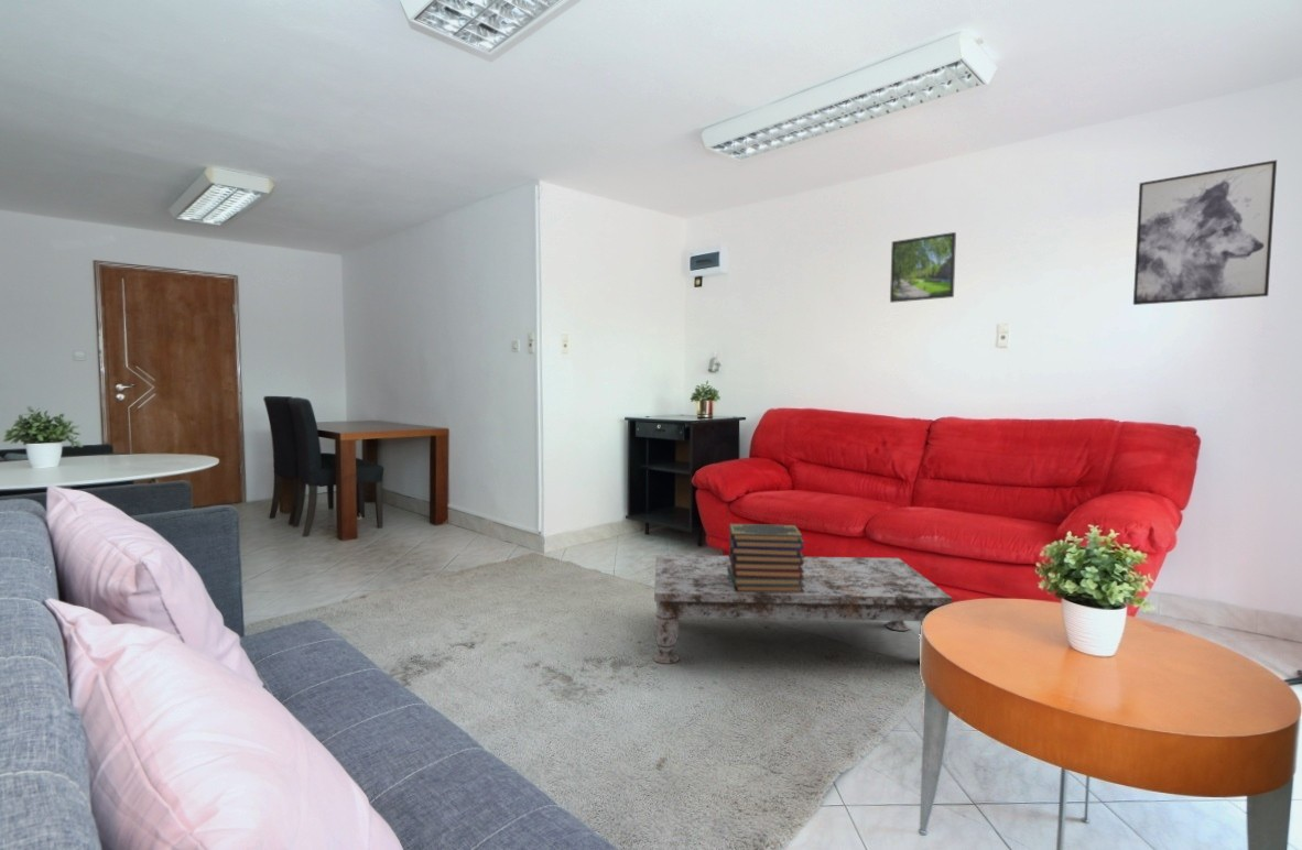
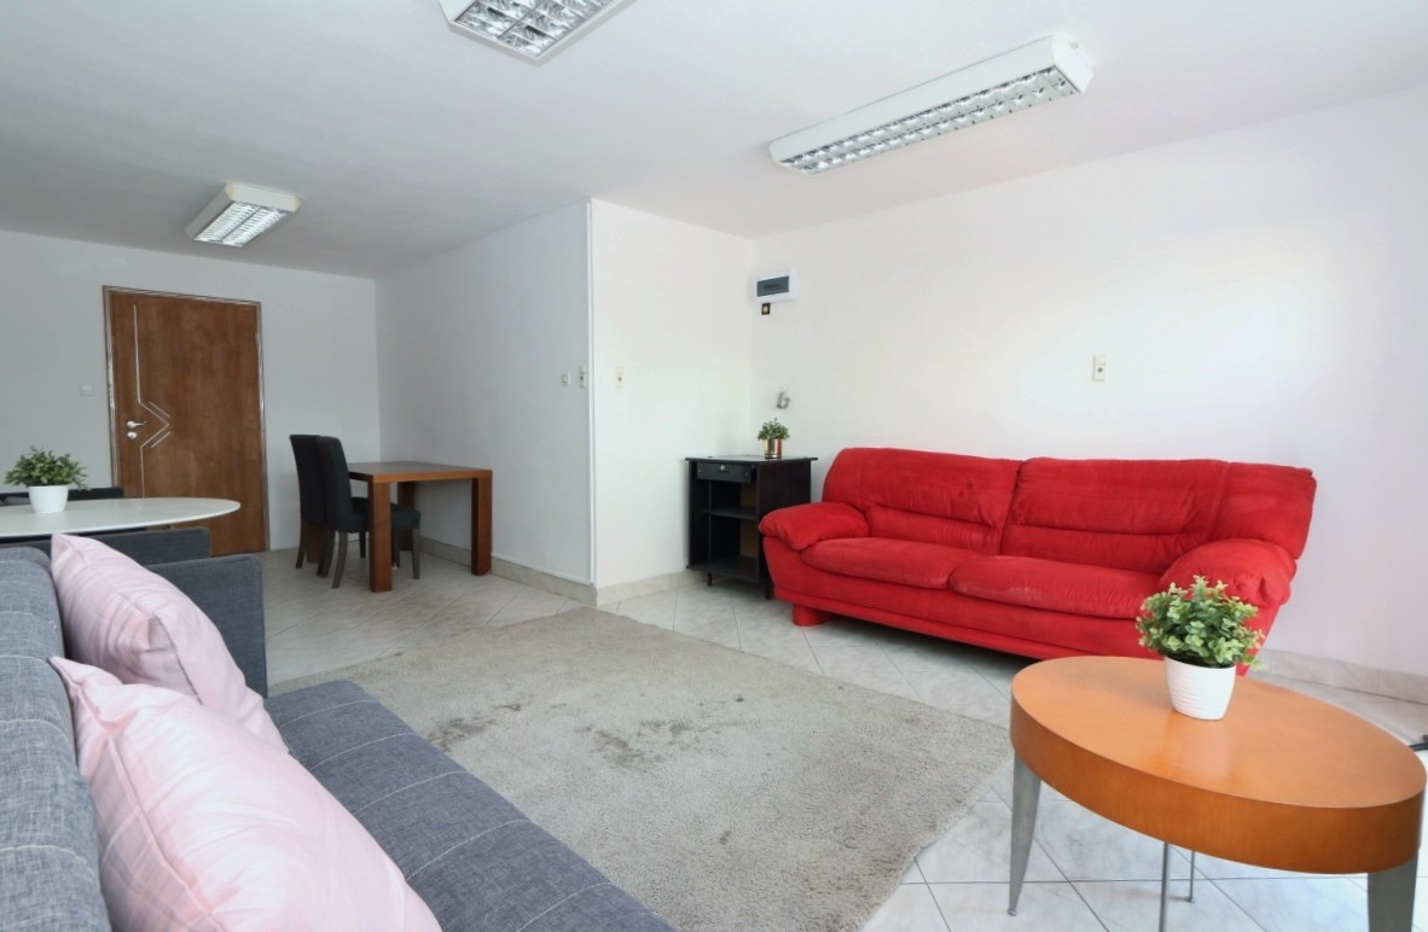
- book stack (764, 556)
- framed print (921, 268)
- coffee table (790, 607)
- wall art (1201, 237)
